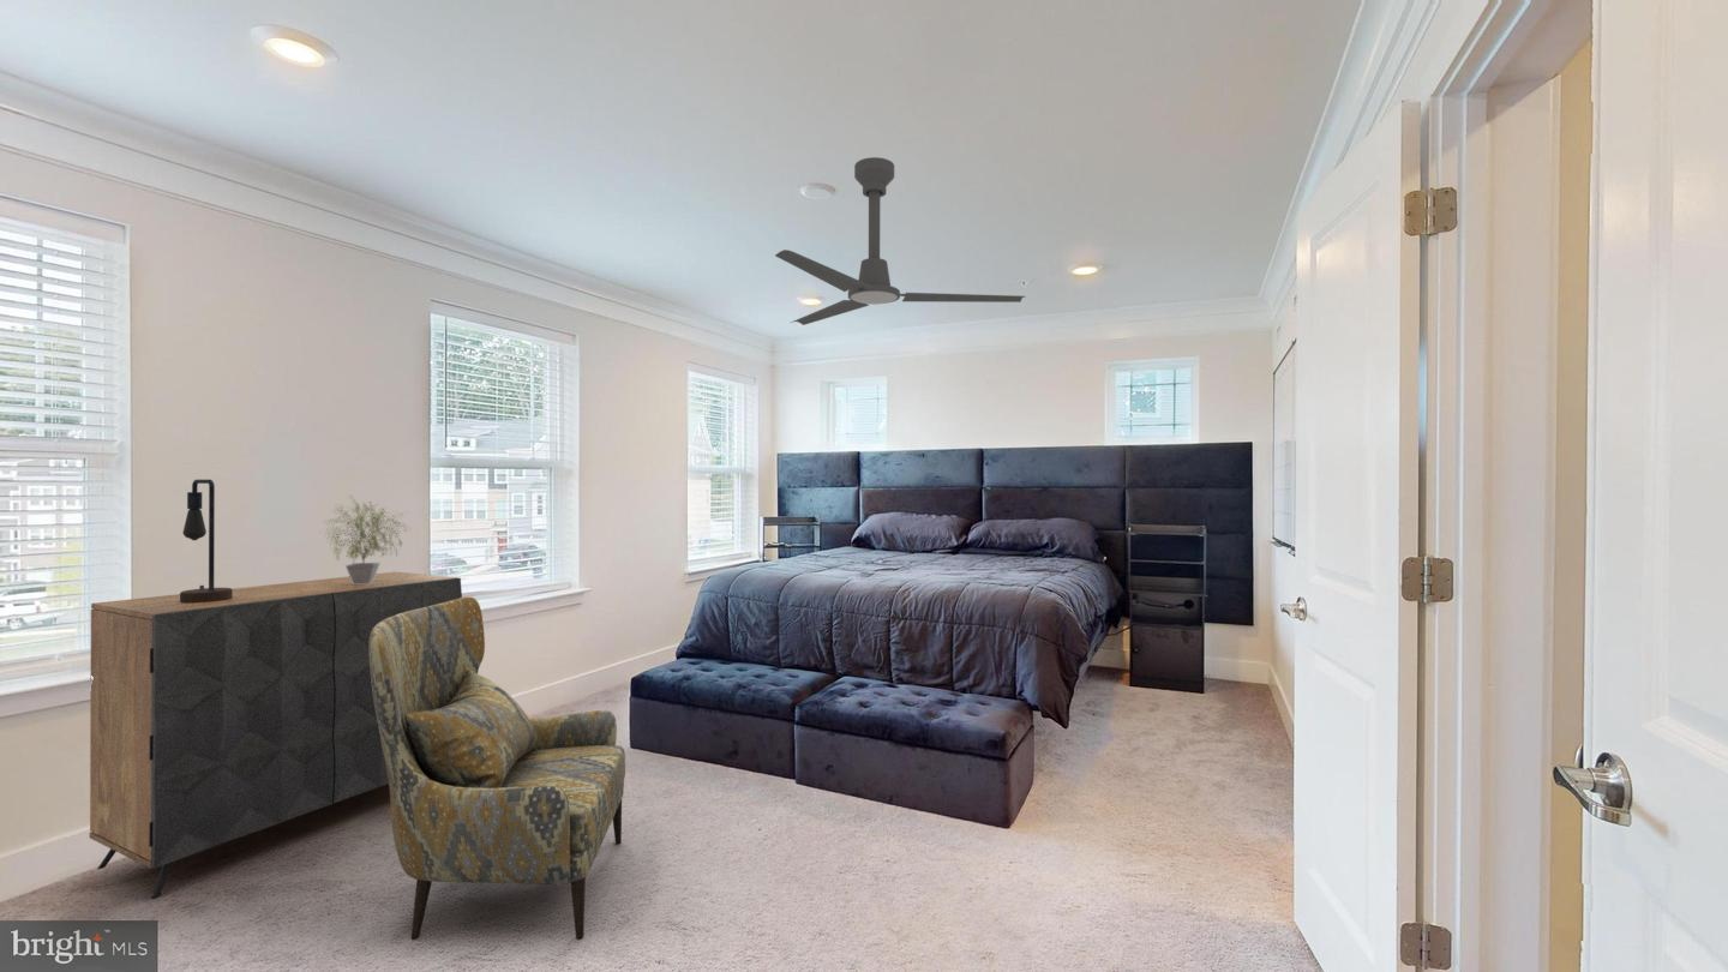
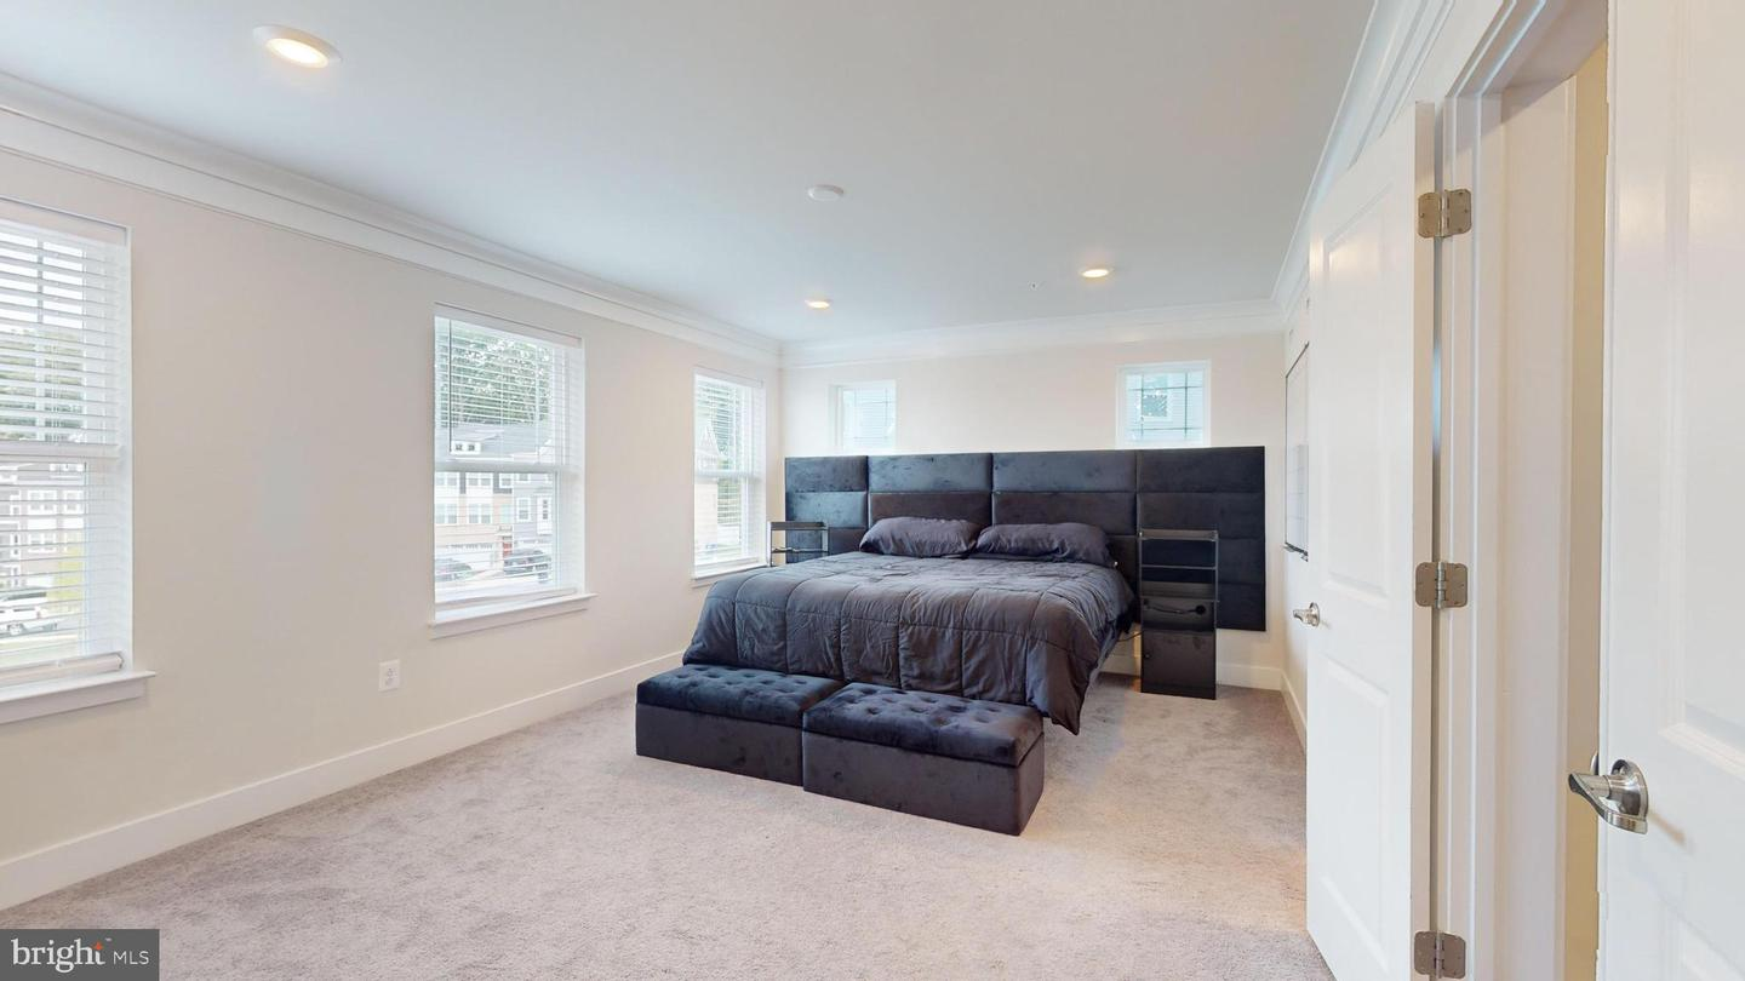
- armchair (502, 750)
- potted plant (368, 539)
- table lamp (202, 536)
- dresser (299, 703)
- ceiling fan (878, 230)
